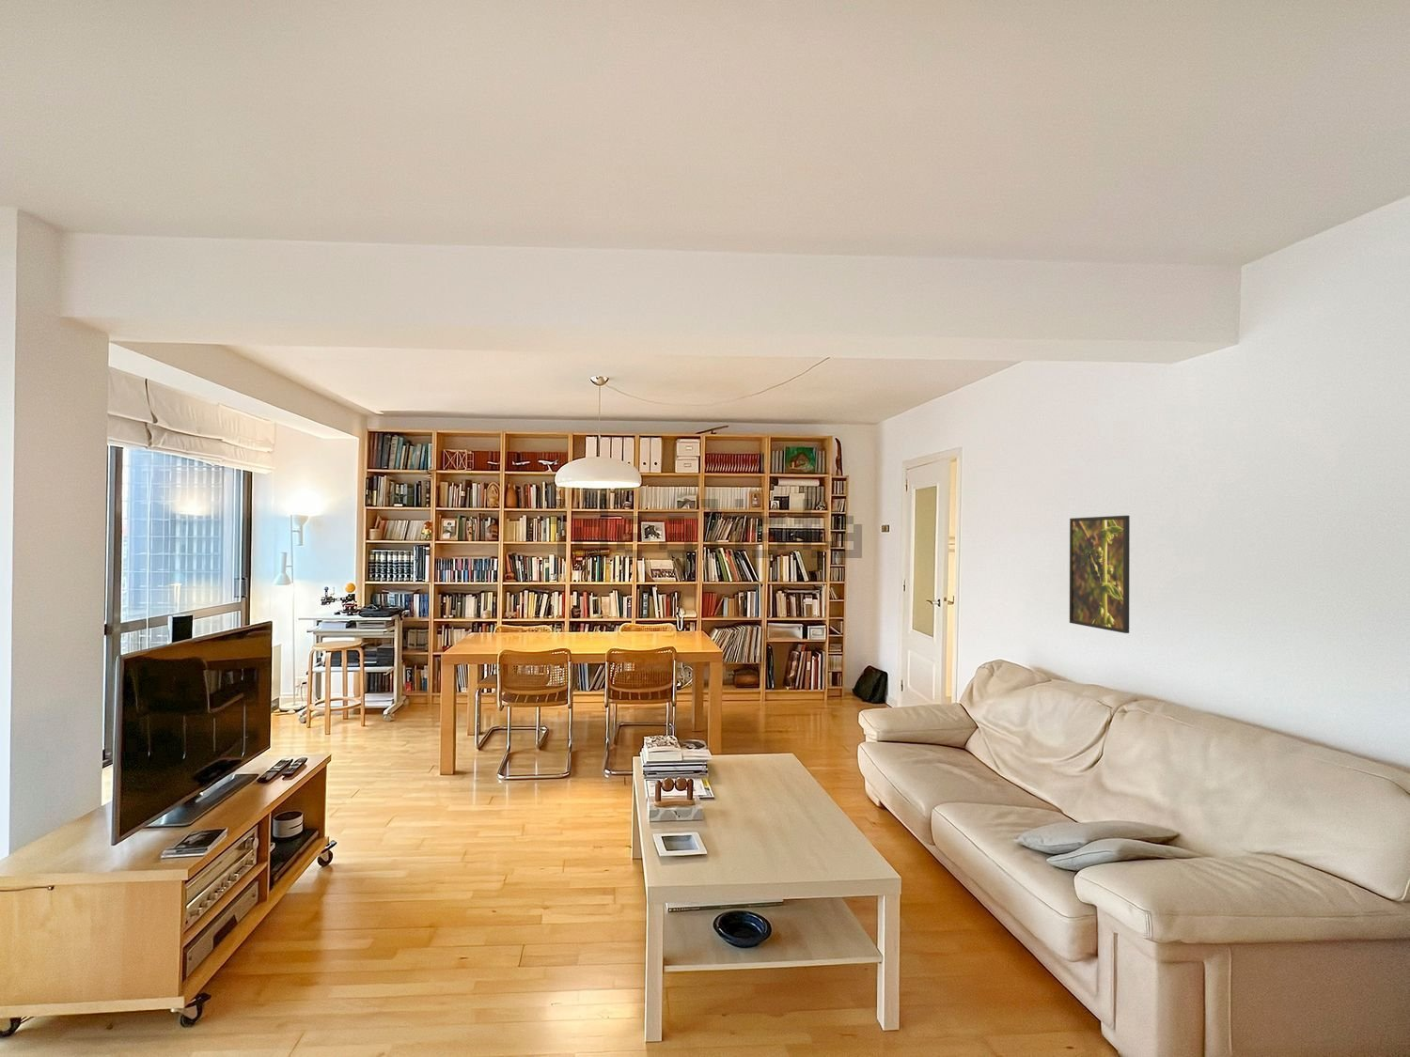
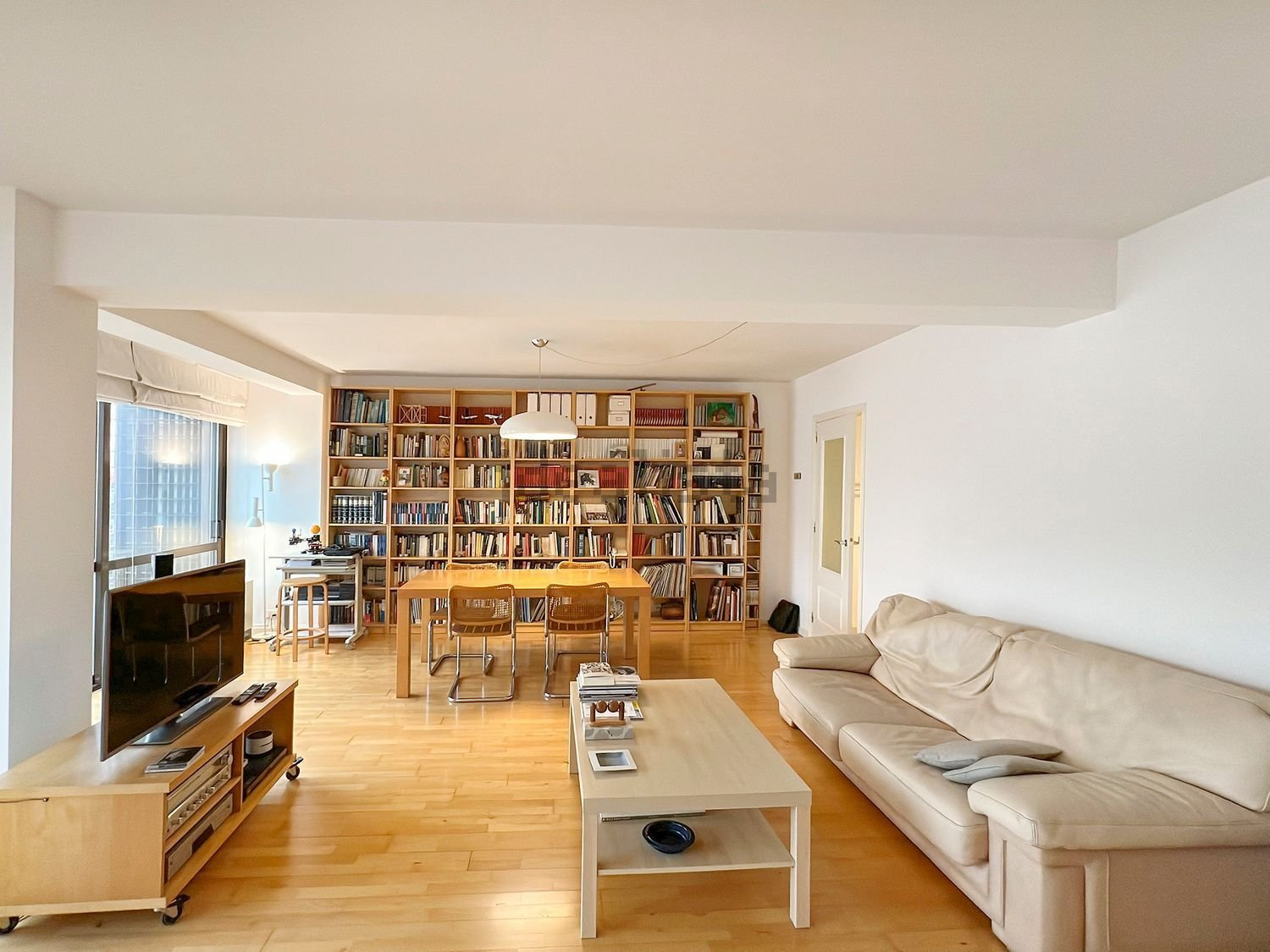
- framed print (1097, 572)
